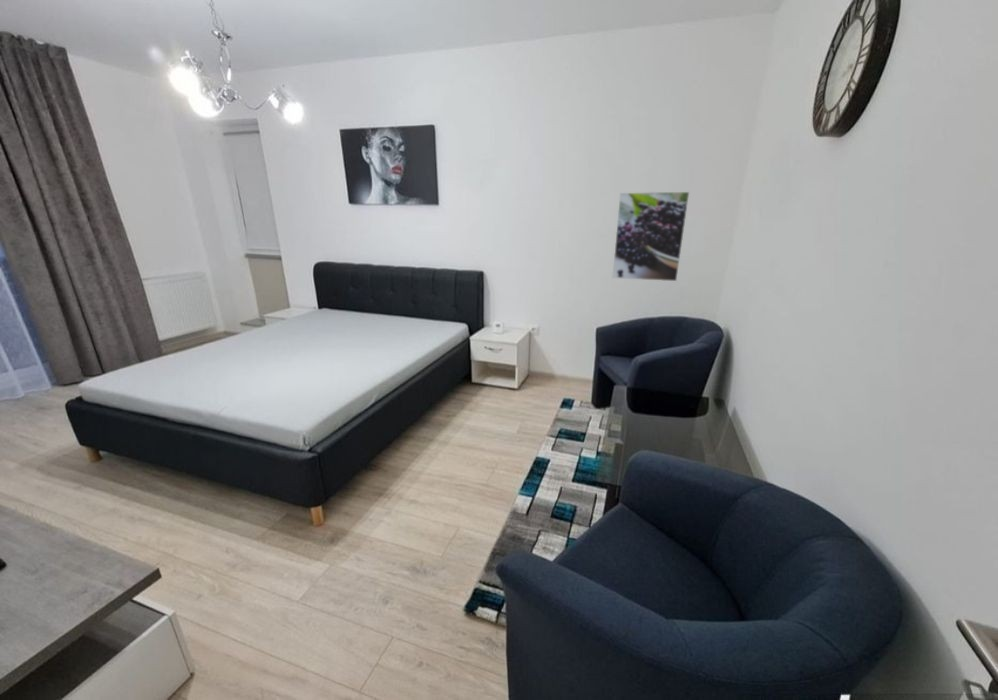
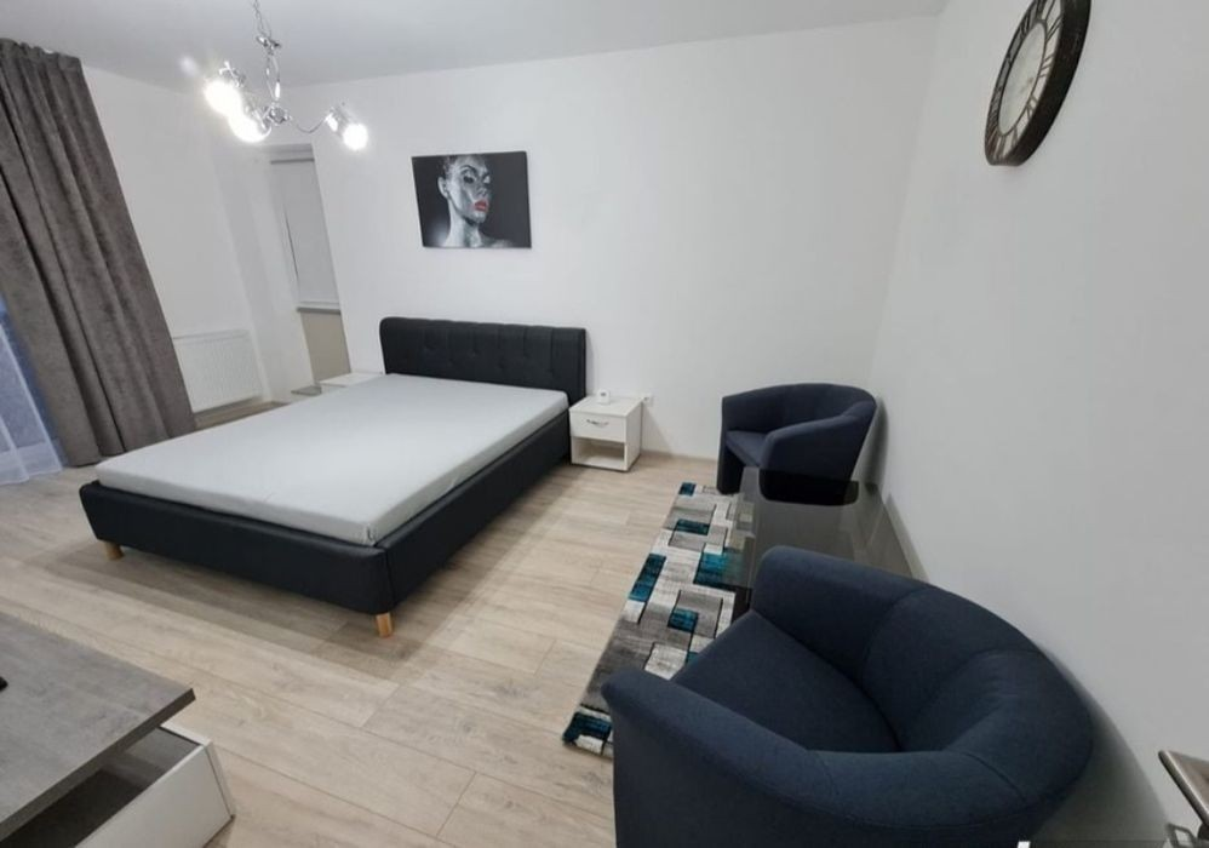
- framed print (648, 237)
